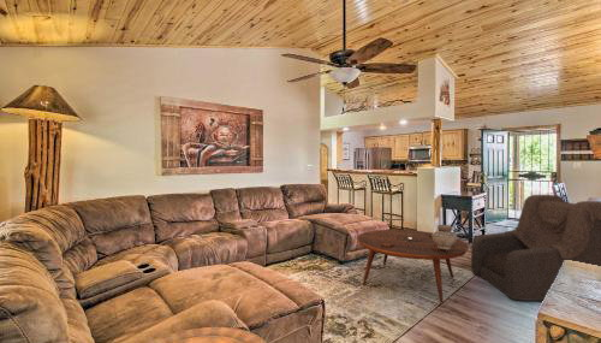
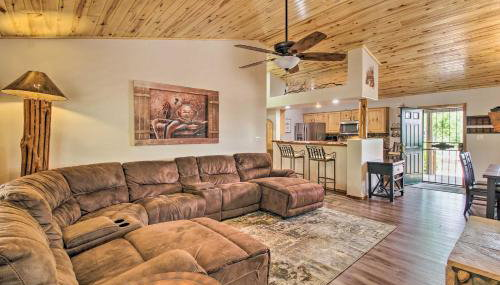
- ceramic pot (444, 237)
- armchair (537, 242)
- coffee table (409, 258)
